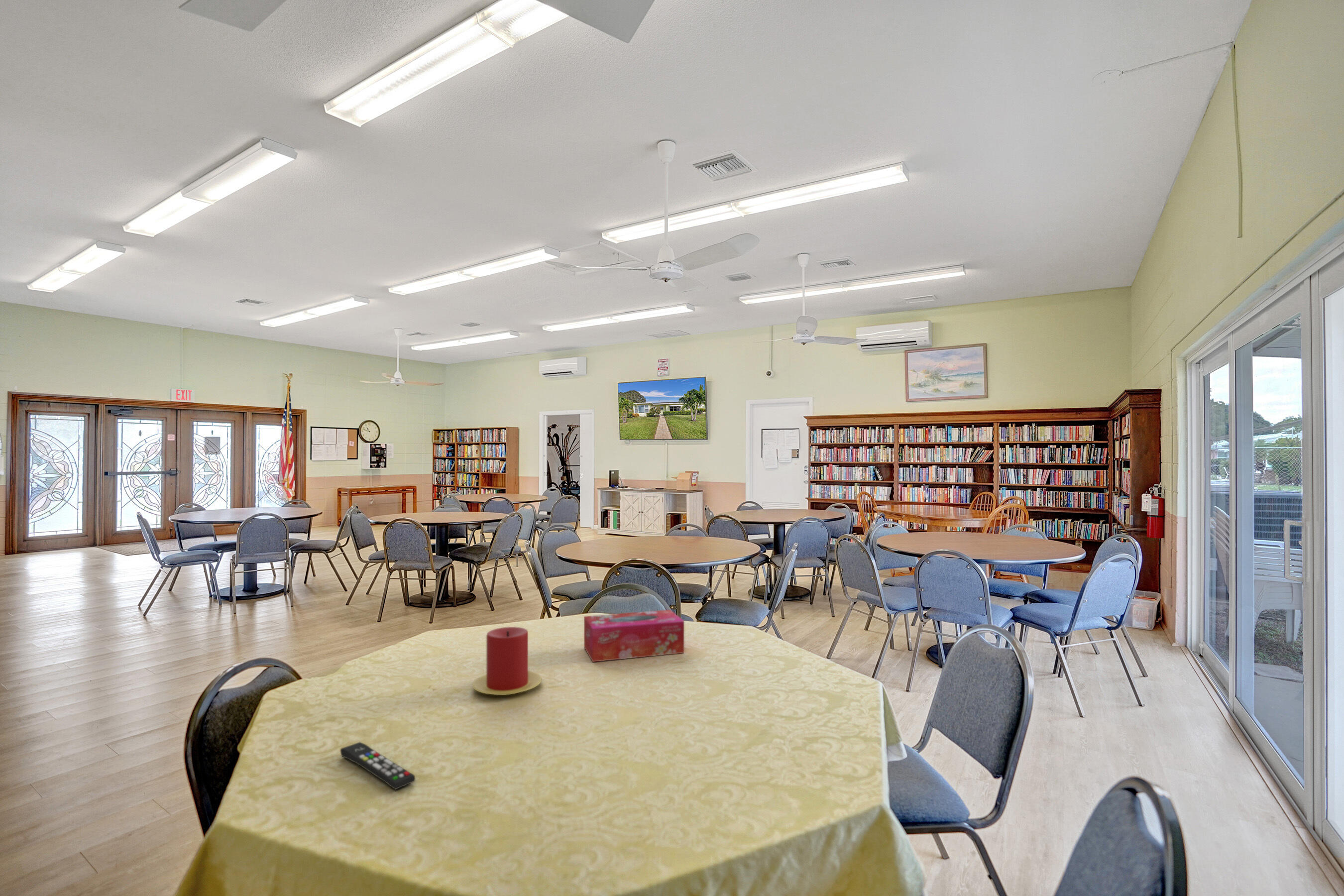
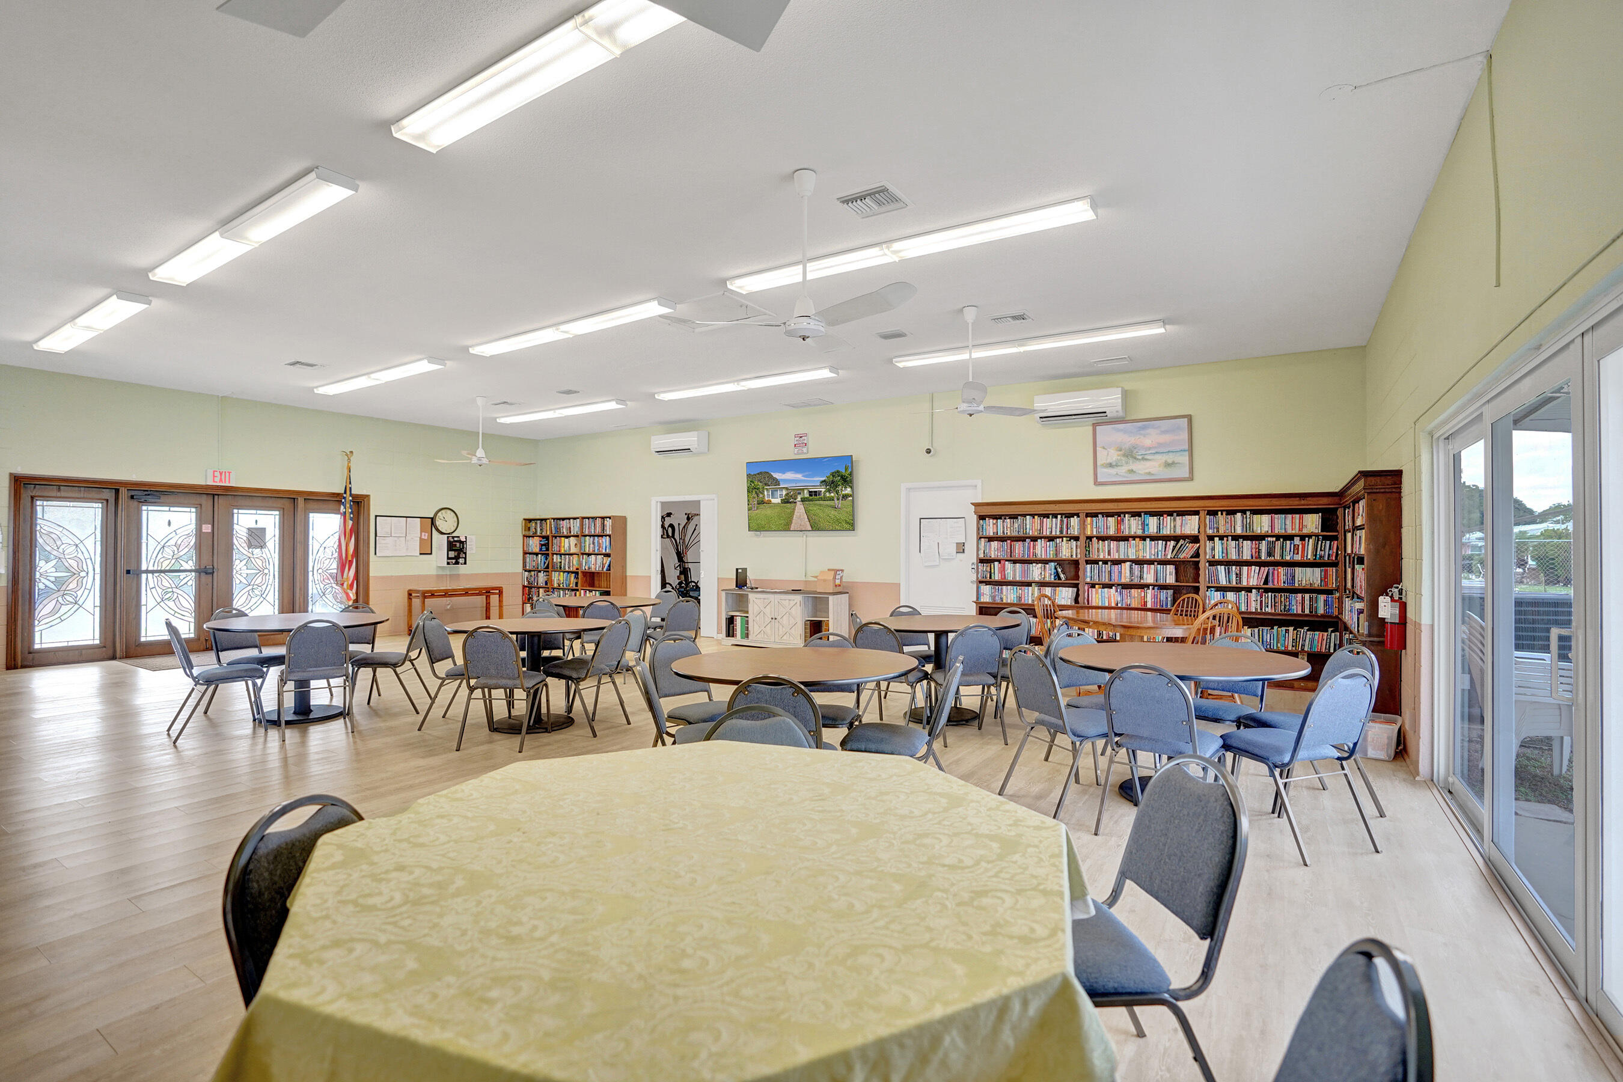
- candle (507, 660)
- remote control (376, 764)
- tissue box (633, 634)
